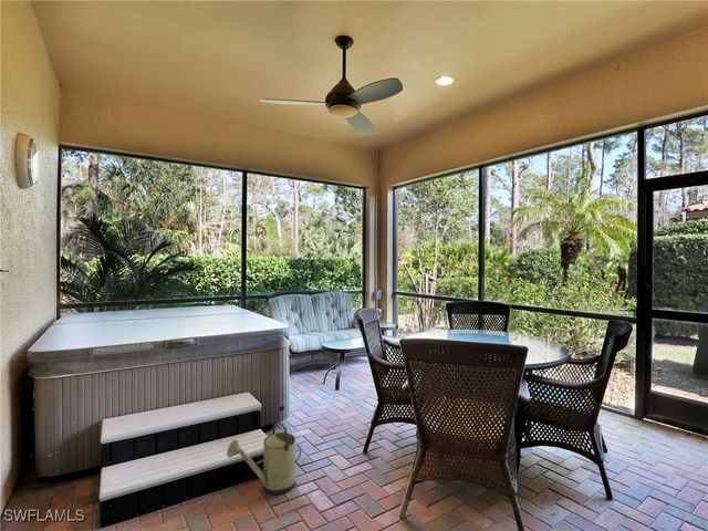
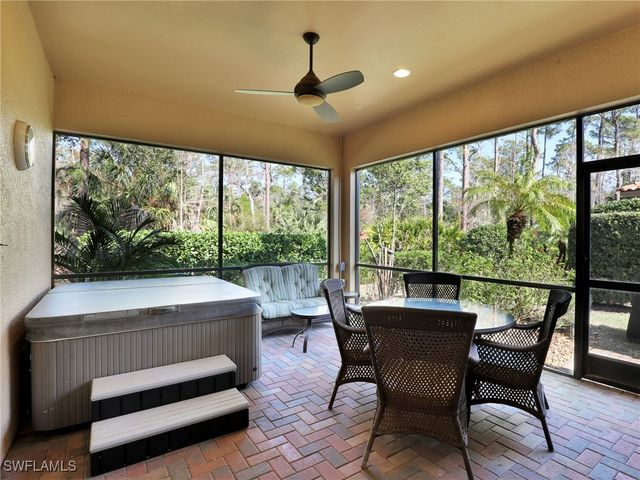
- watering can (266, 458)
